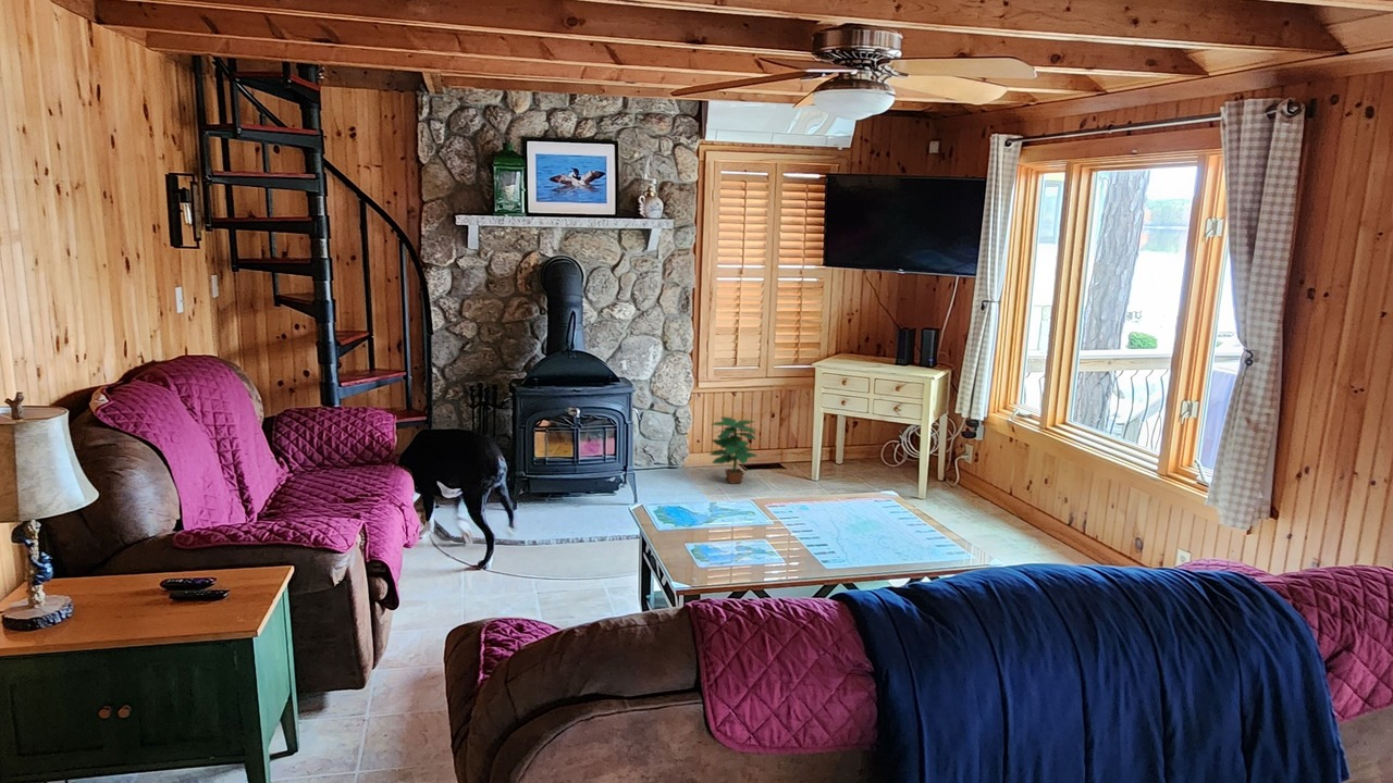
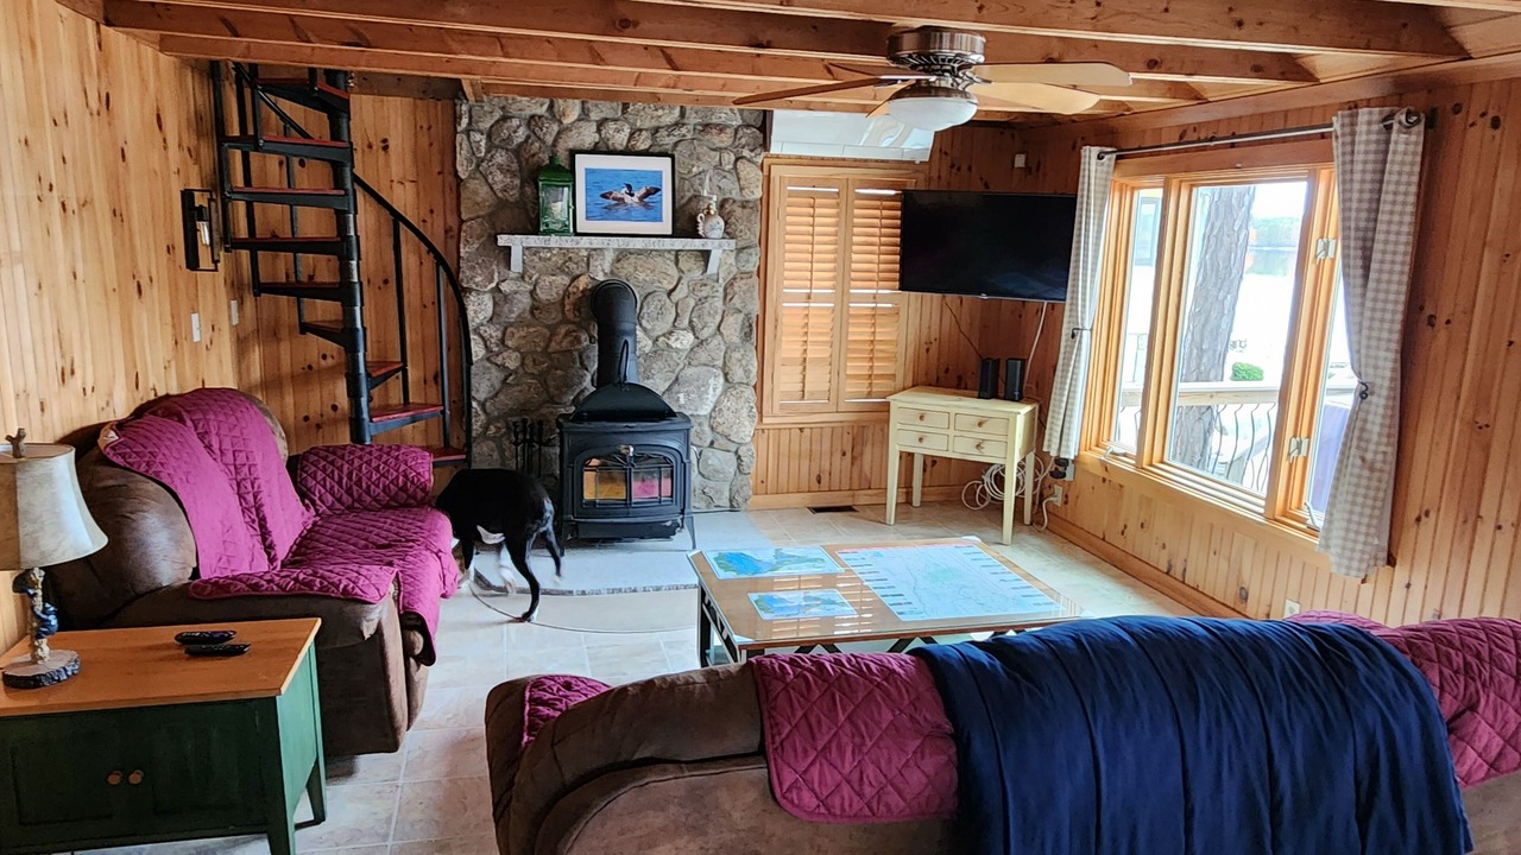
- potted plant (734, 450)
